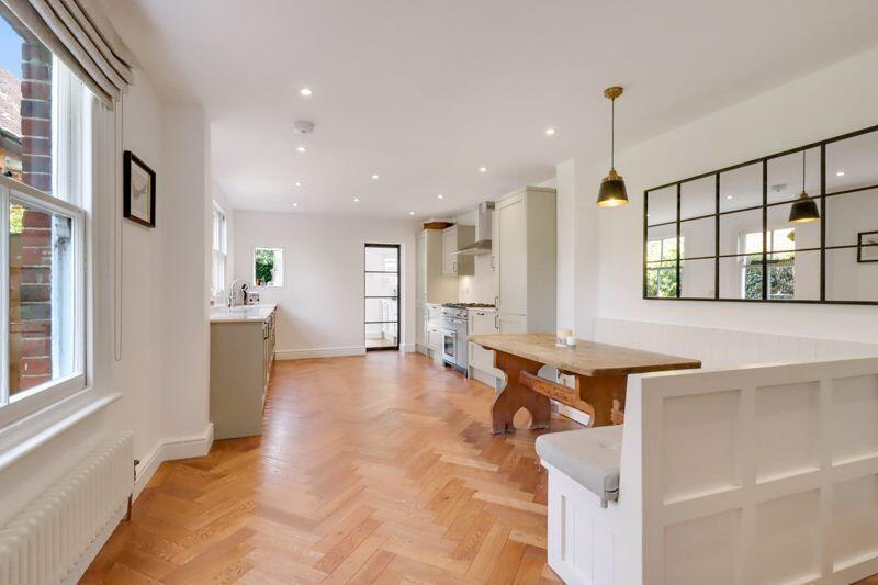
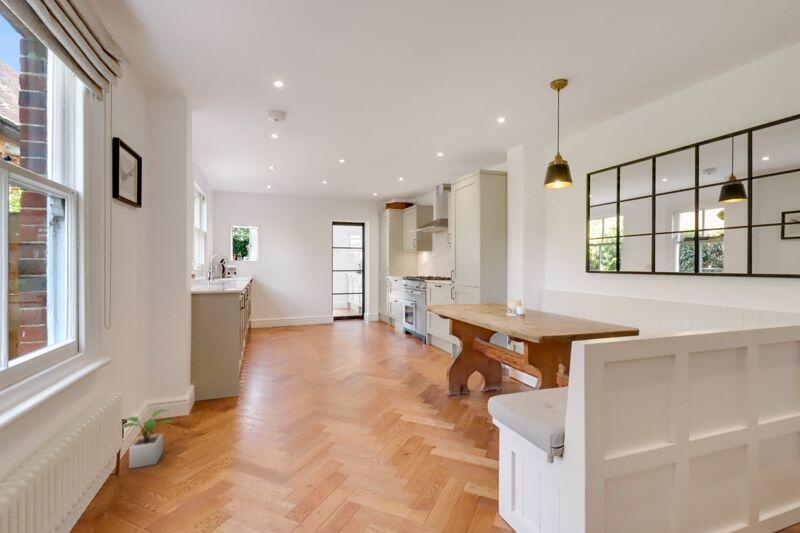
+ potted plant (144, 439)
